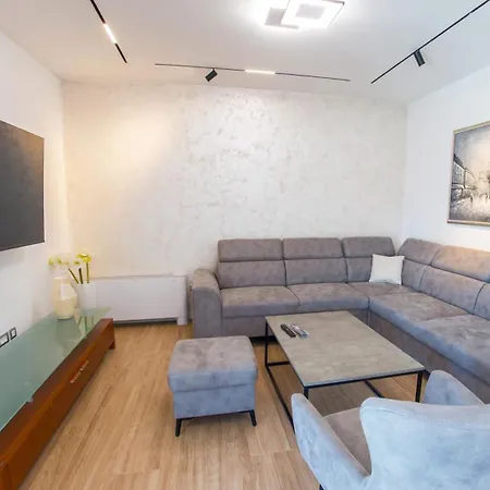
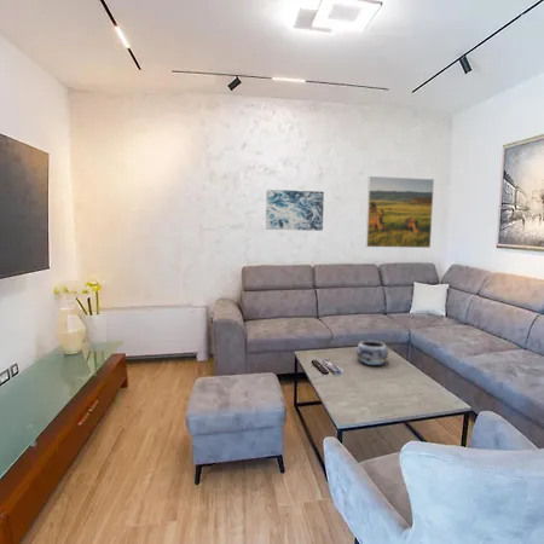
+ decorative bowl (371, 352)
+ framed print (399, 213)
+ wall art (294, 210)
